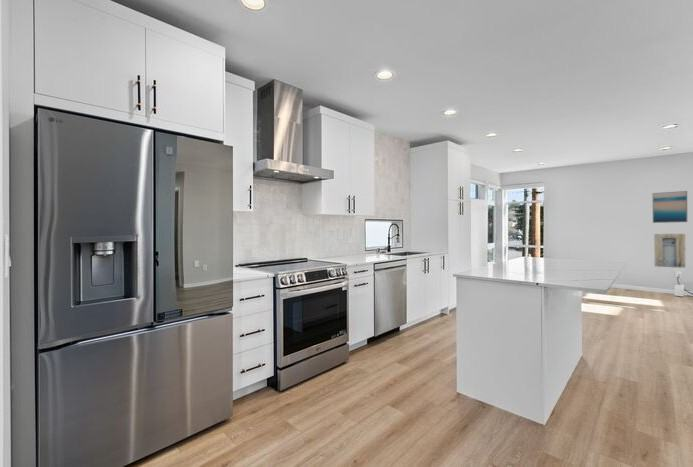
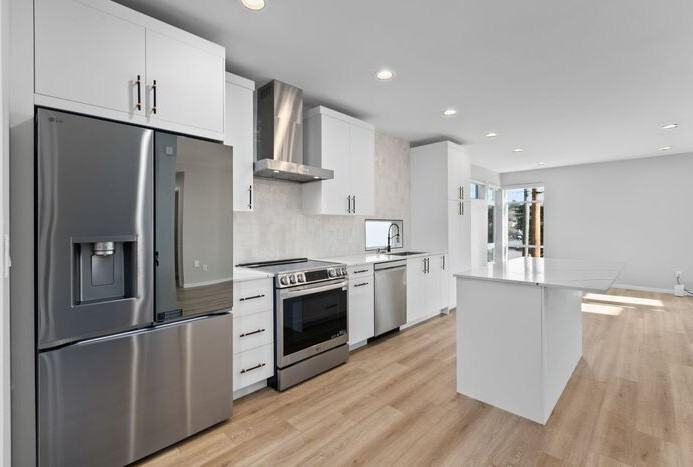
- wall art (669, 250)
- wall art (669, 207)
